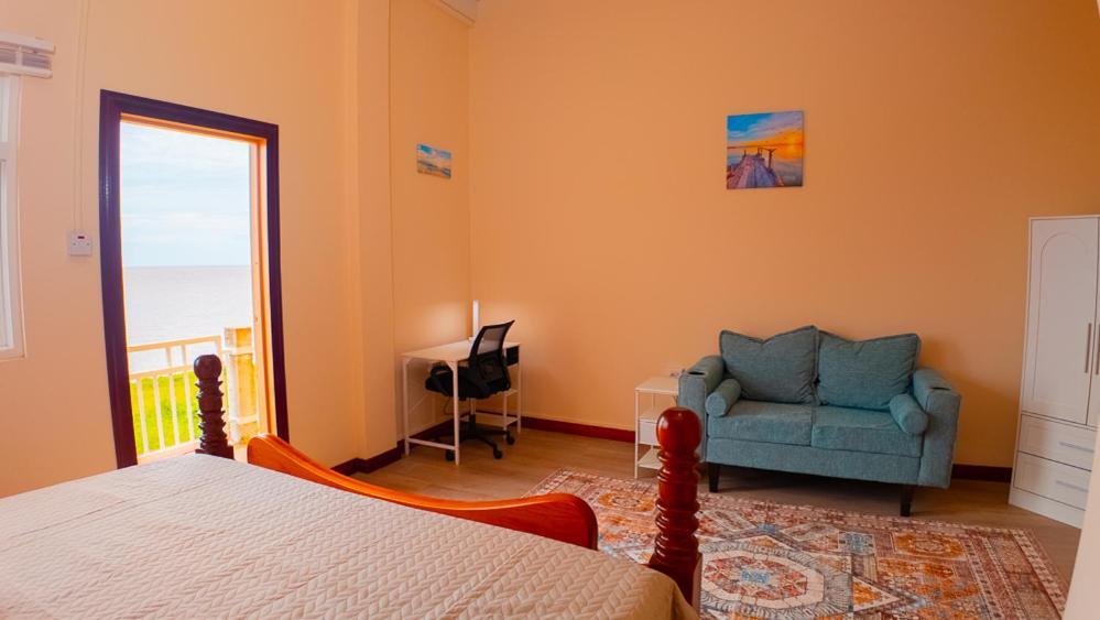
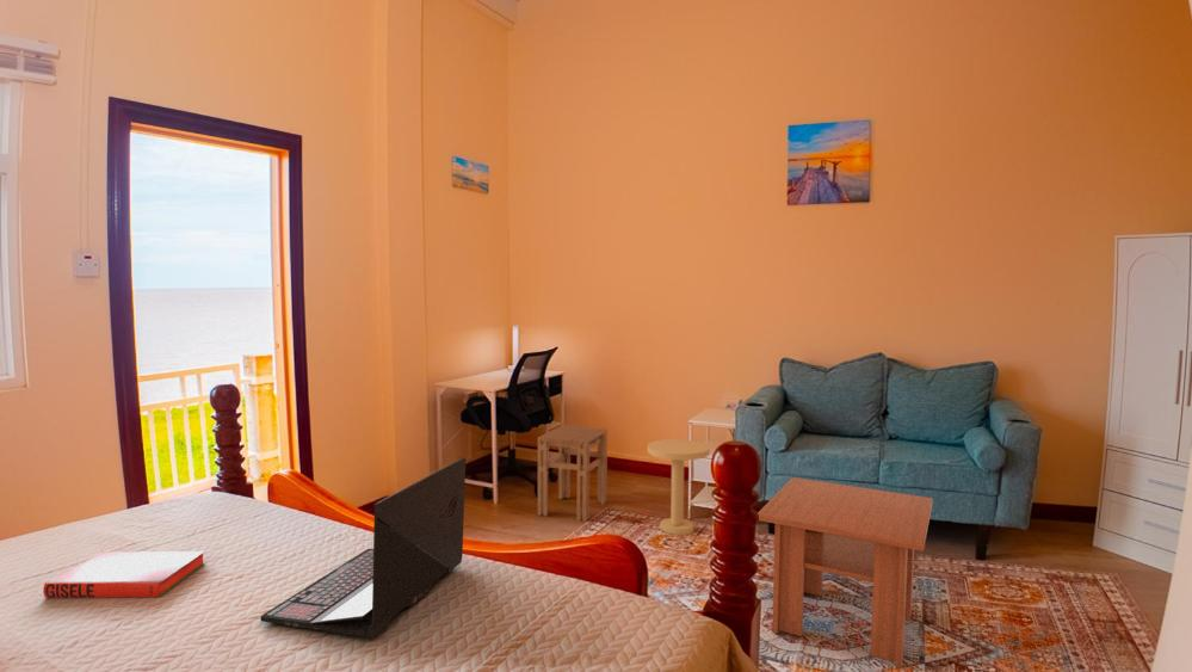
+ coffee table (846, 563)
+ stool (573, 469)
+ laptop (373, 532)
+ hardback book (129, 573)
+ side table (678, 487)
